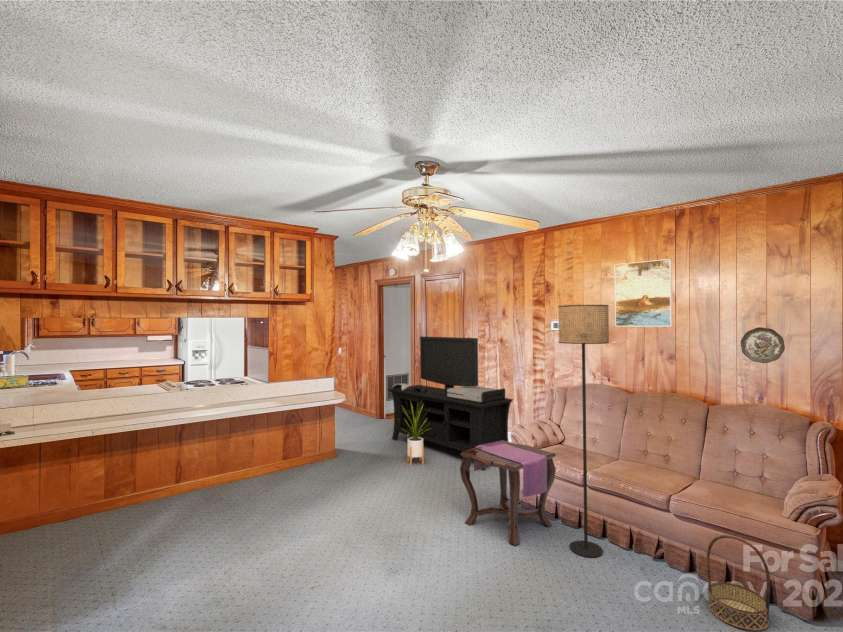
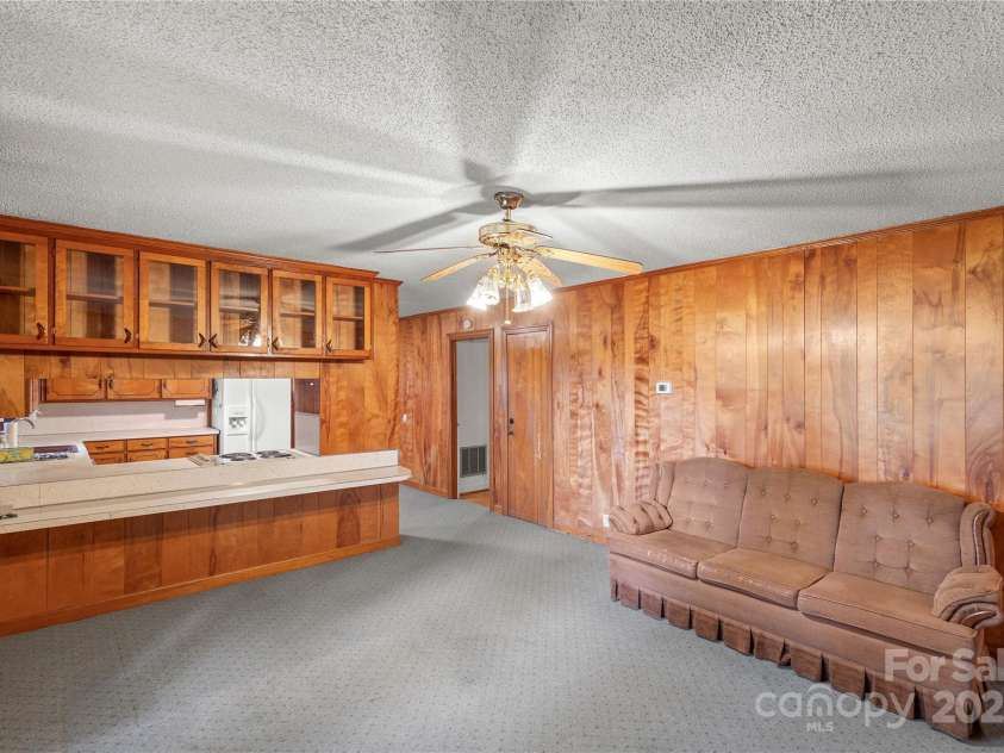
- decorative plate (762, 345)
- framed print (642, 294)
- basket (735, 584)
- house plant (416, 431)
- media console (445, 393)
- floor lamp (584, 427)
- side table (506, 487)
